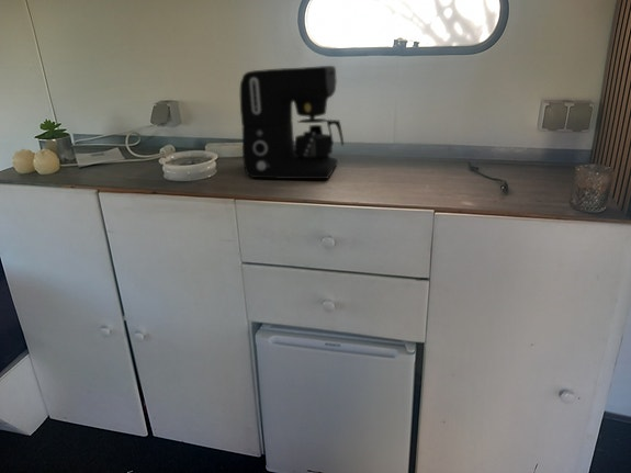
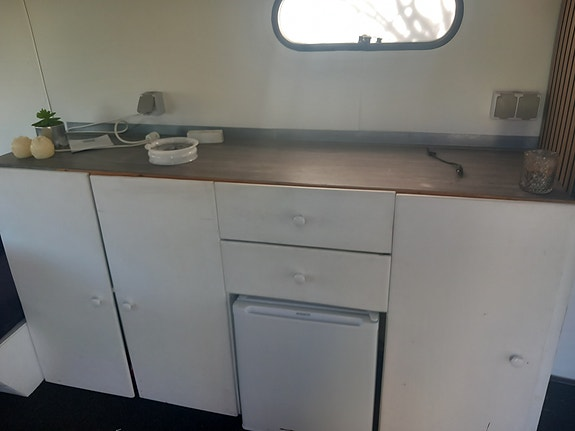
- coffee maker (297, 122)
